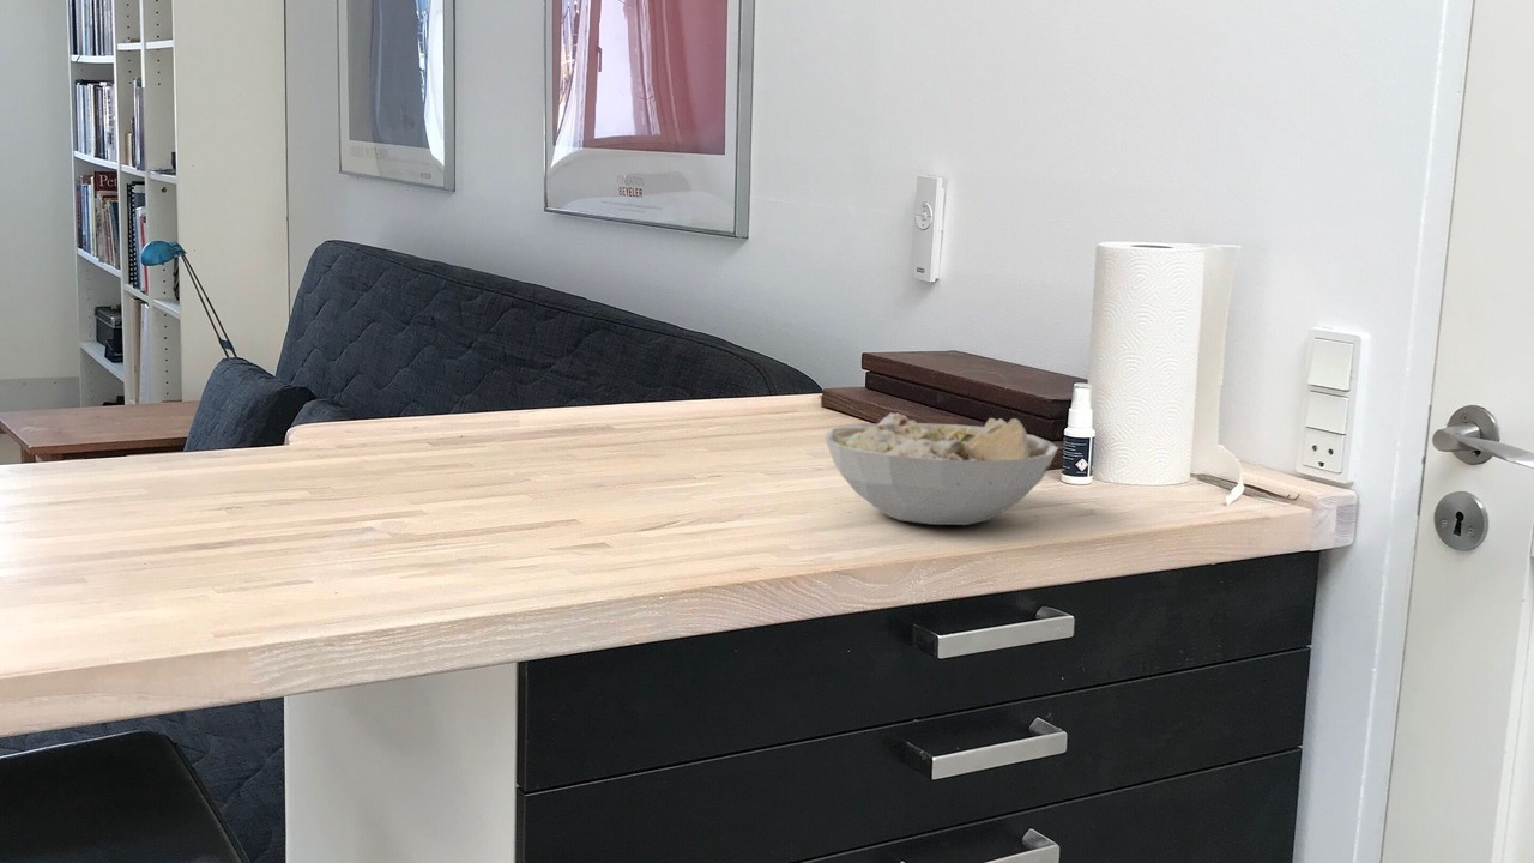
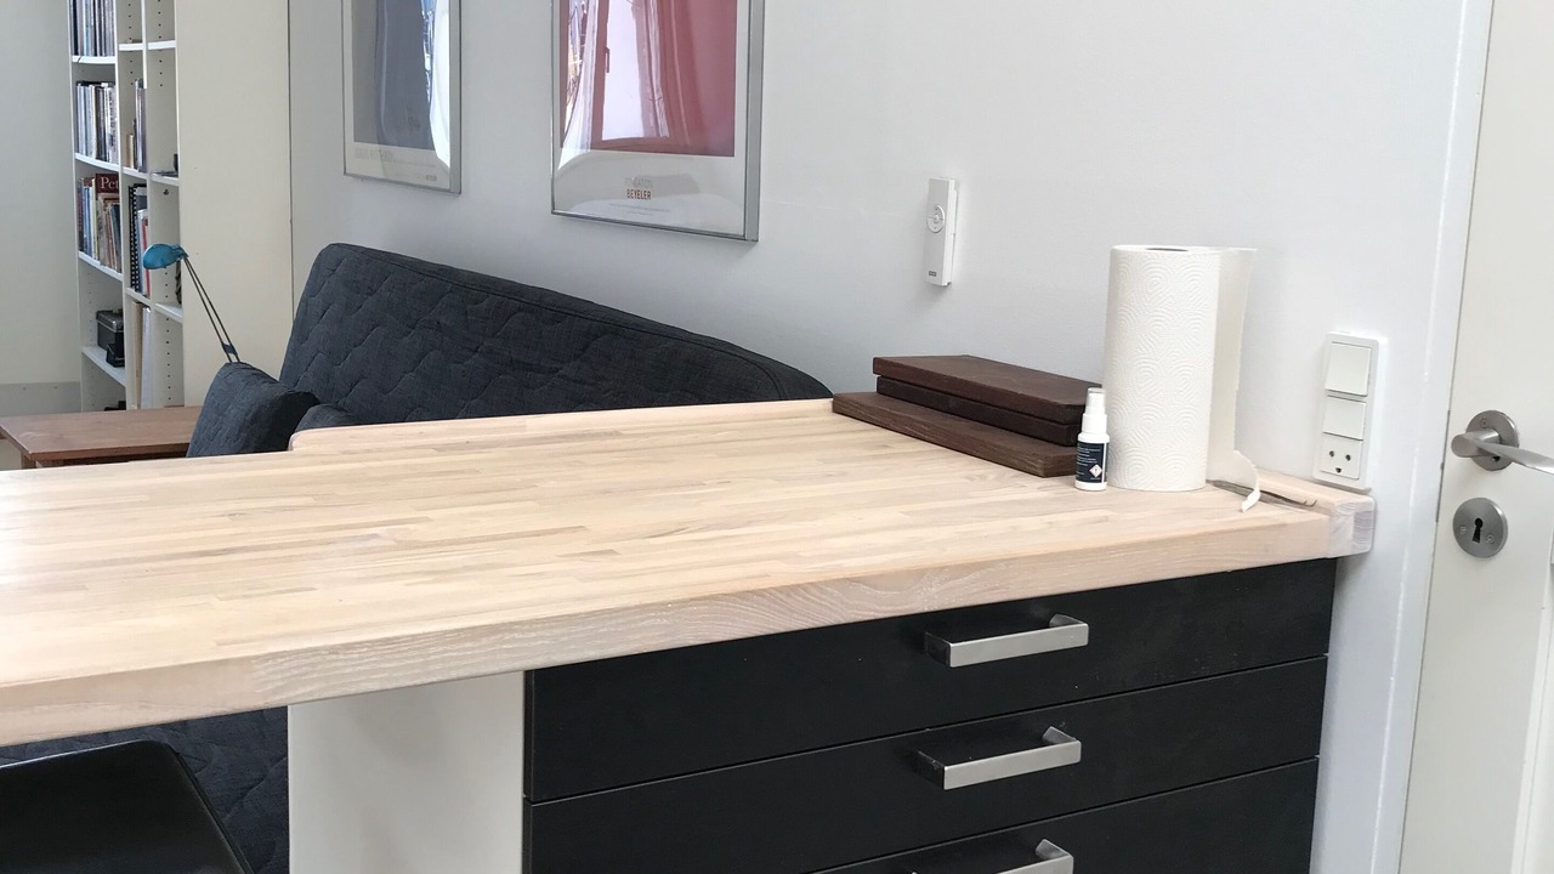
- bowl (937, 465)
